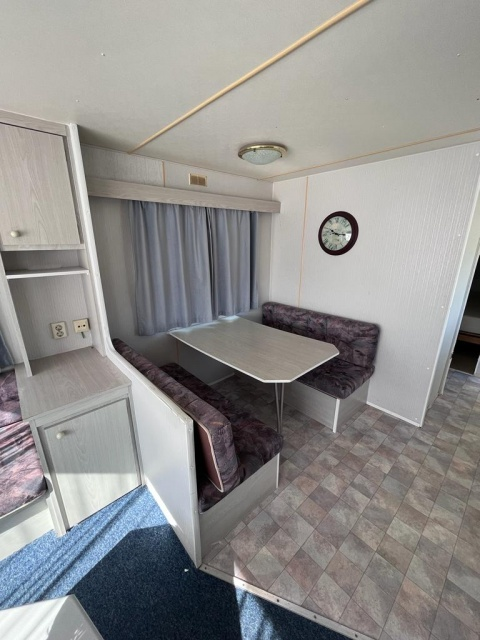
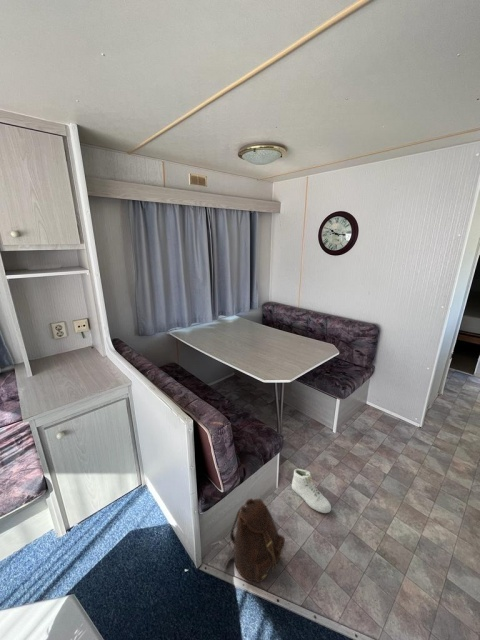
+ sneaker (310, 488)
+ backpack (256, 532)
